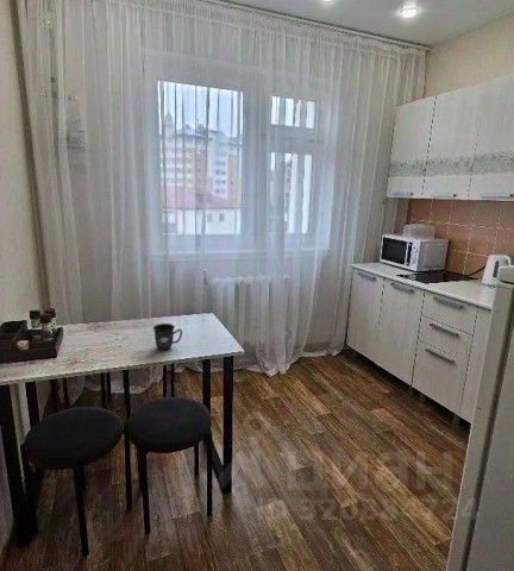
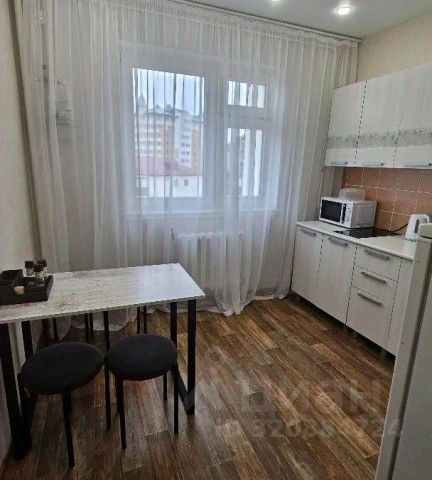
- mug (168, 337)
